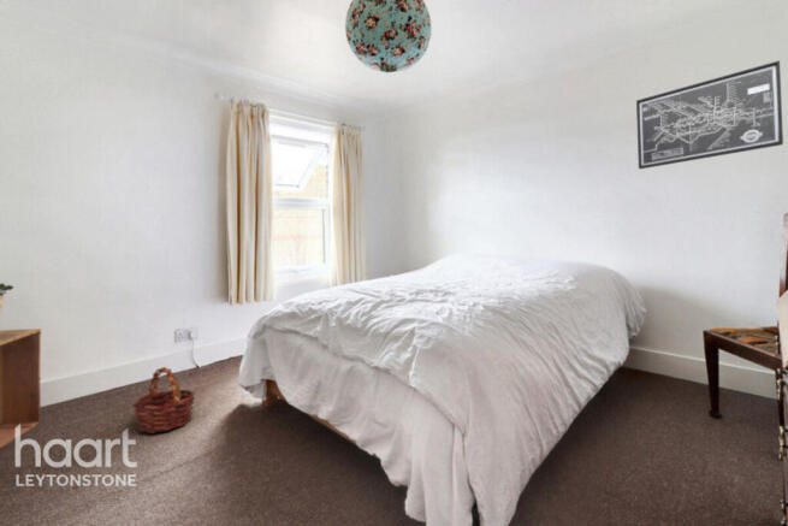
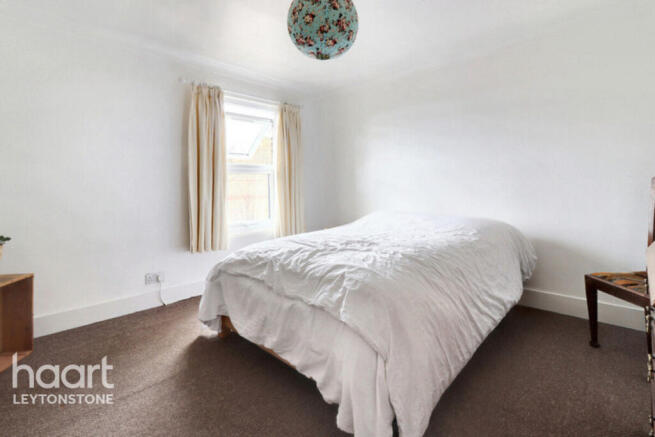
- wall art (701, 120)
- basket (165, 395)
